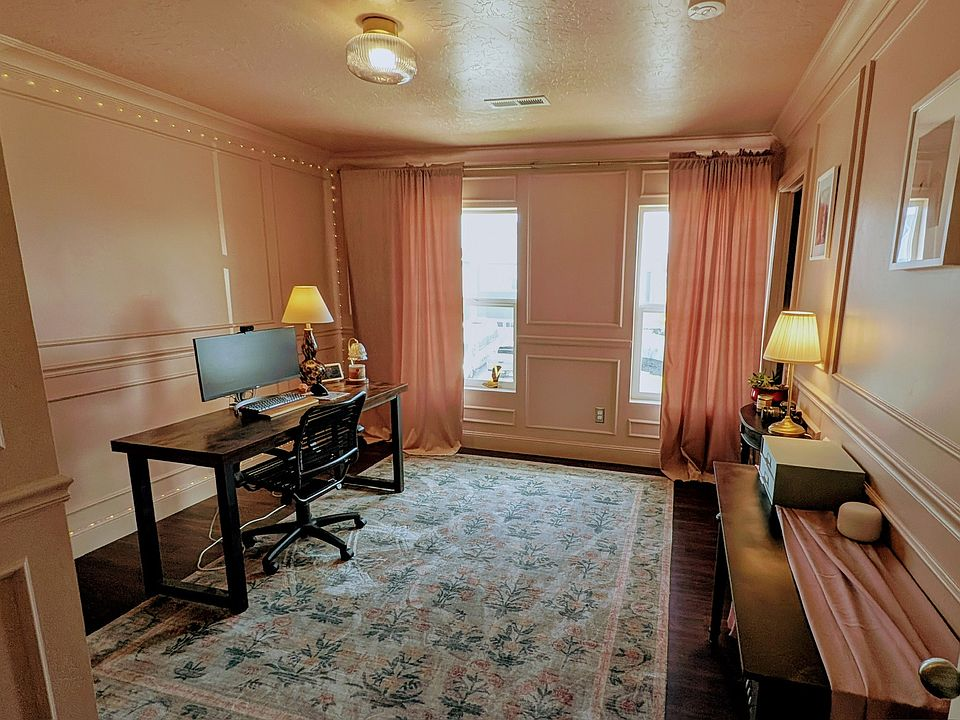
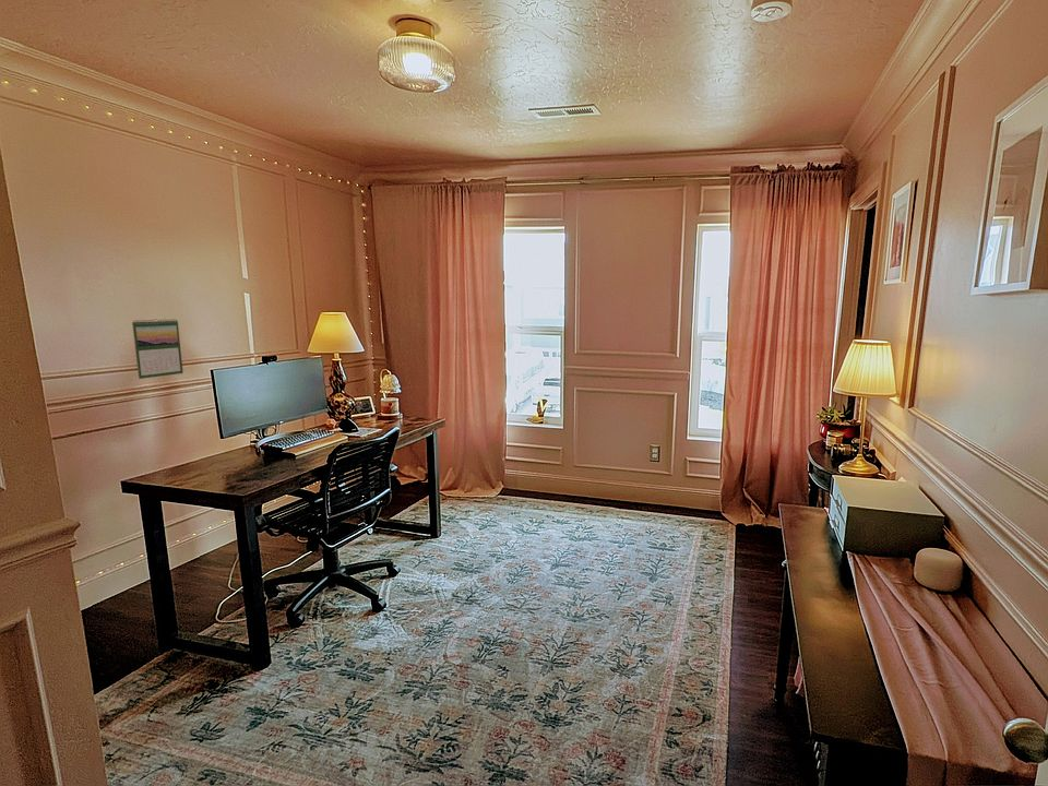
+ calendar (158, 347)
